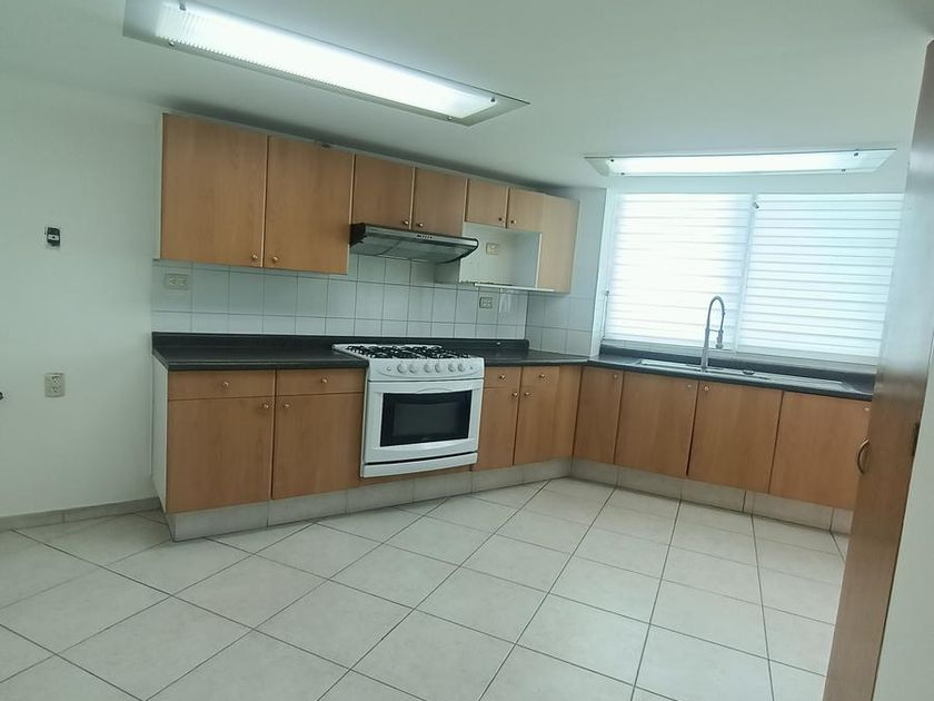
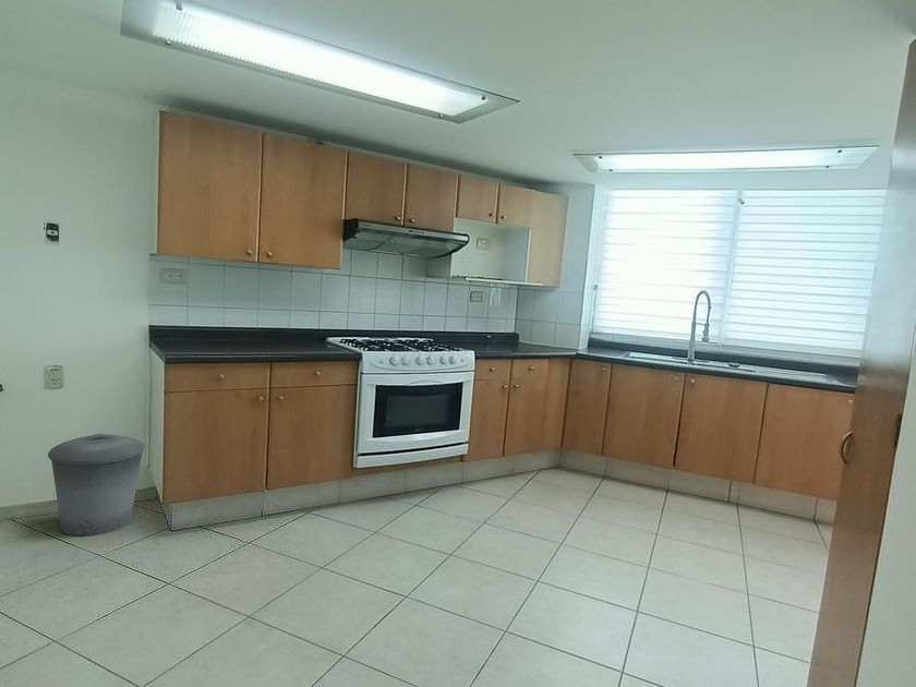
+ trash can (97, 479)
